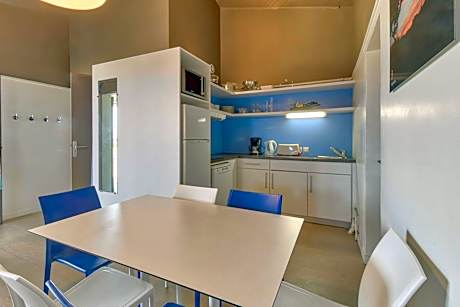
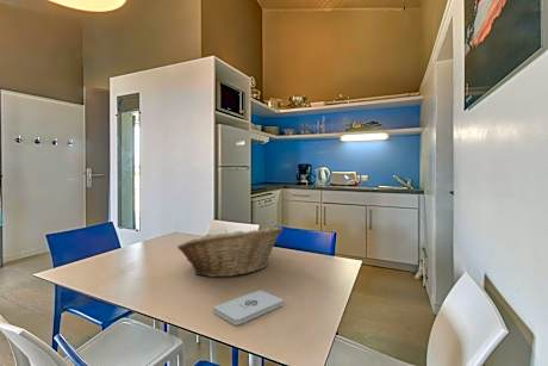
+ fruit basket (232, 246)
+ notepad (249, 305)
